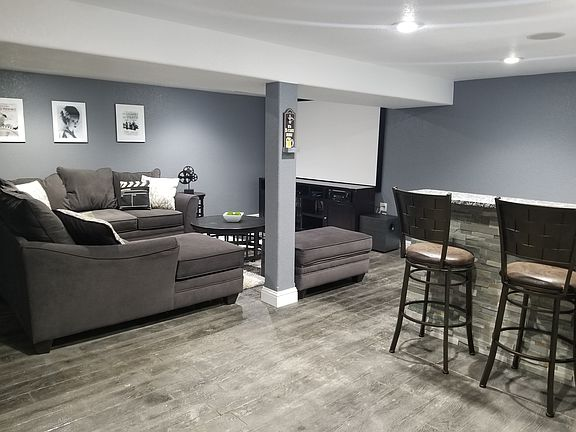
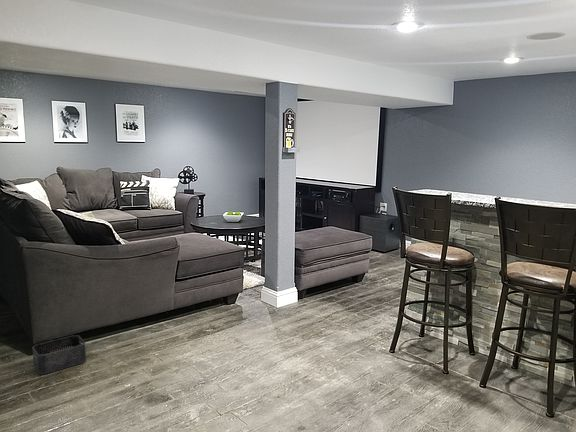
+ storage bin (59, 353)
